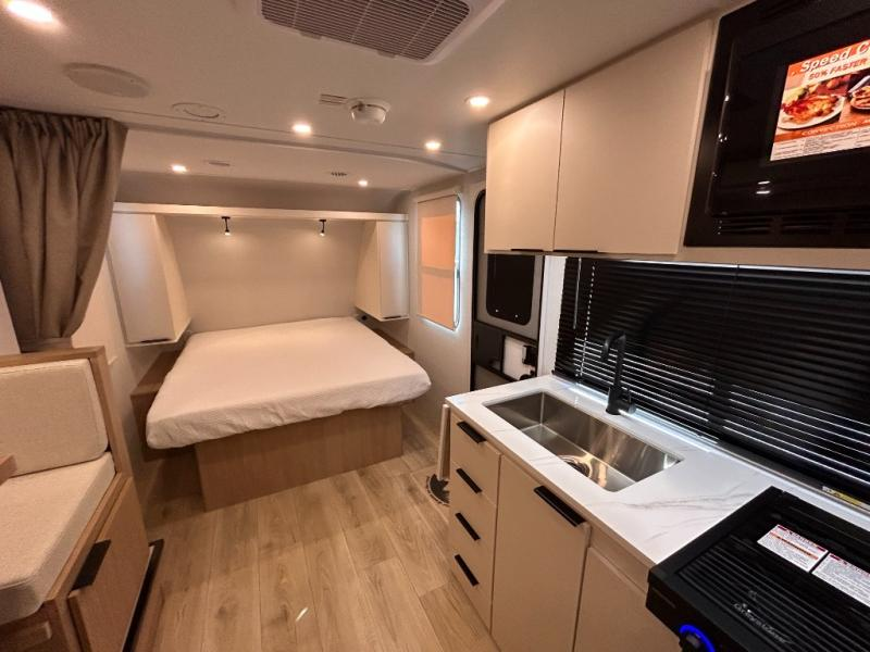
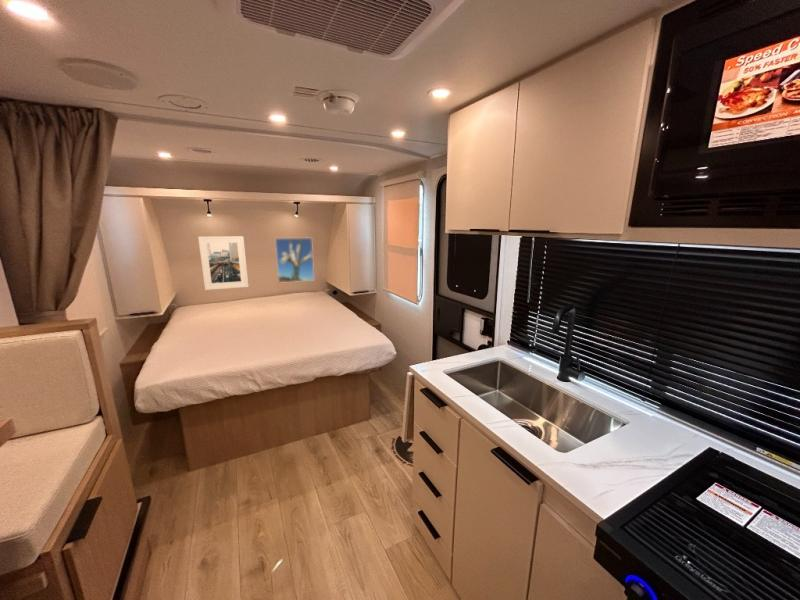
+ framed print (295, 259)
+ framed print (224, 262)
